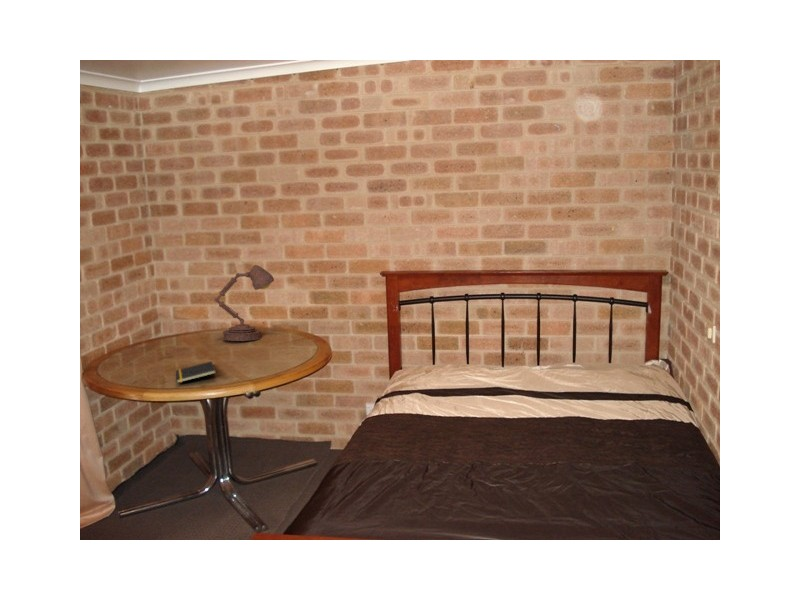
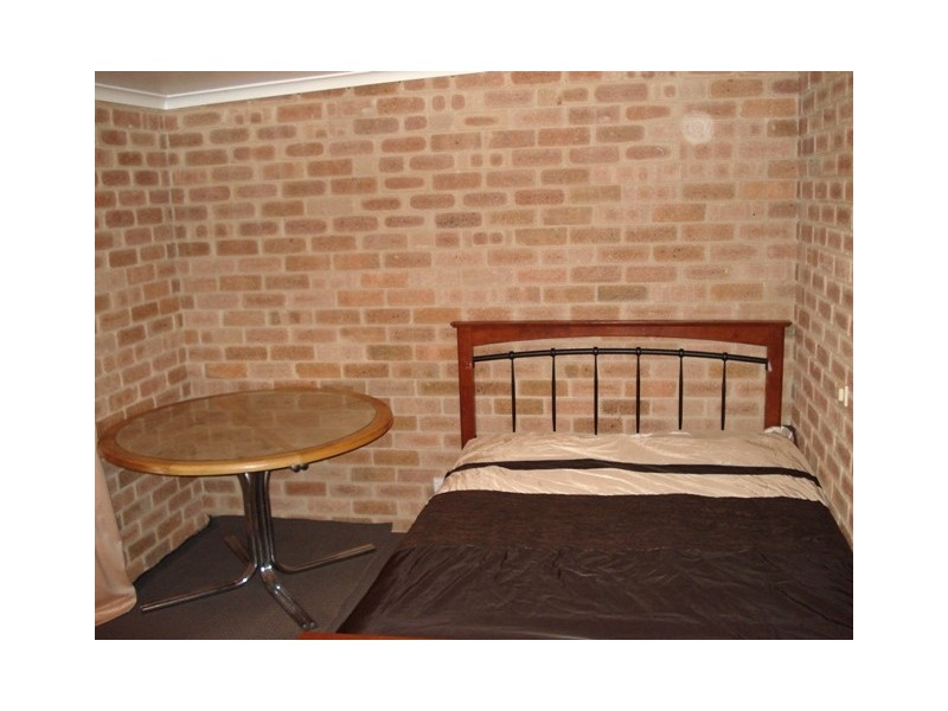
- desk lamp (237, 313)
- notepad (195, 371)
